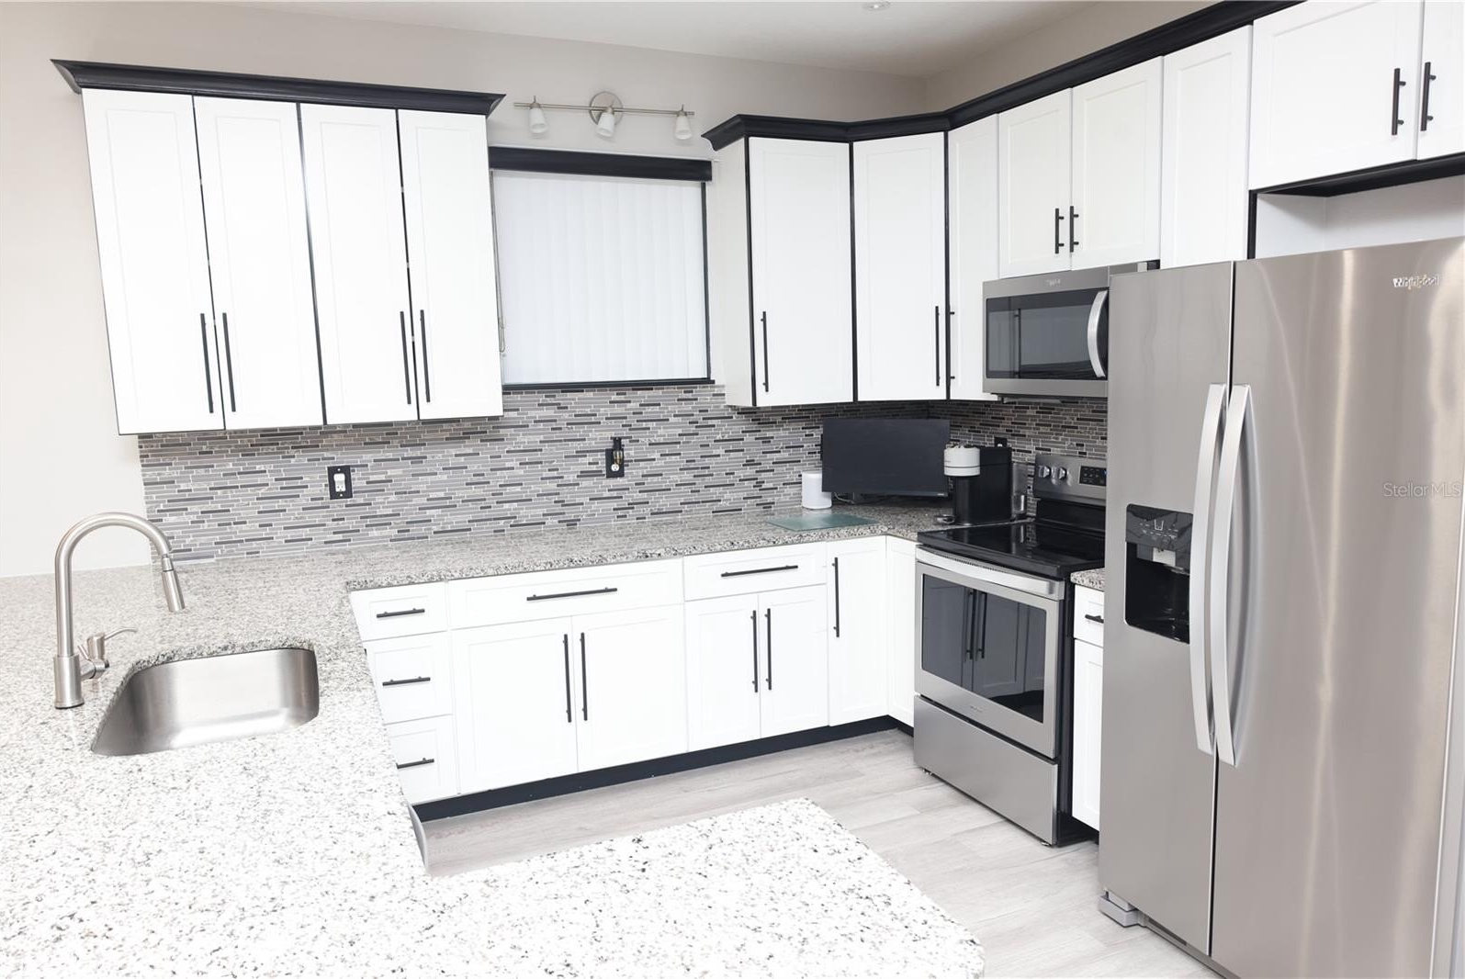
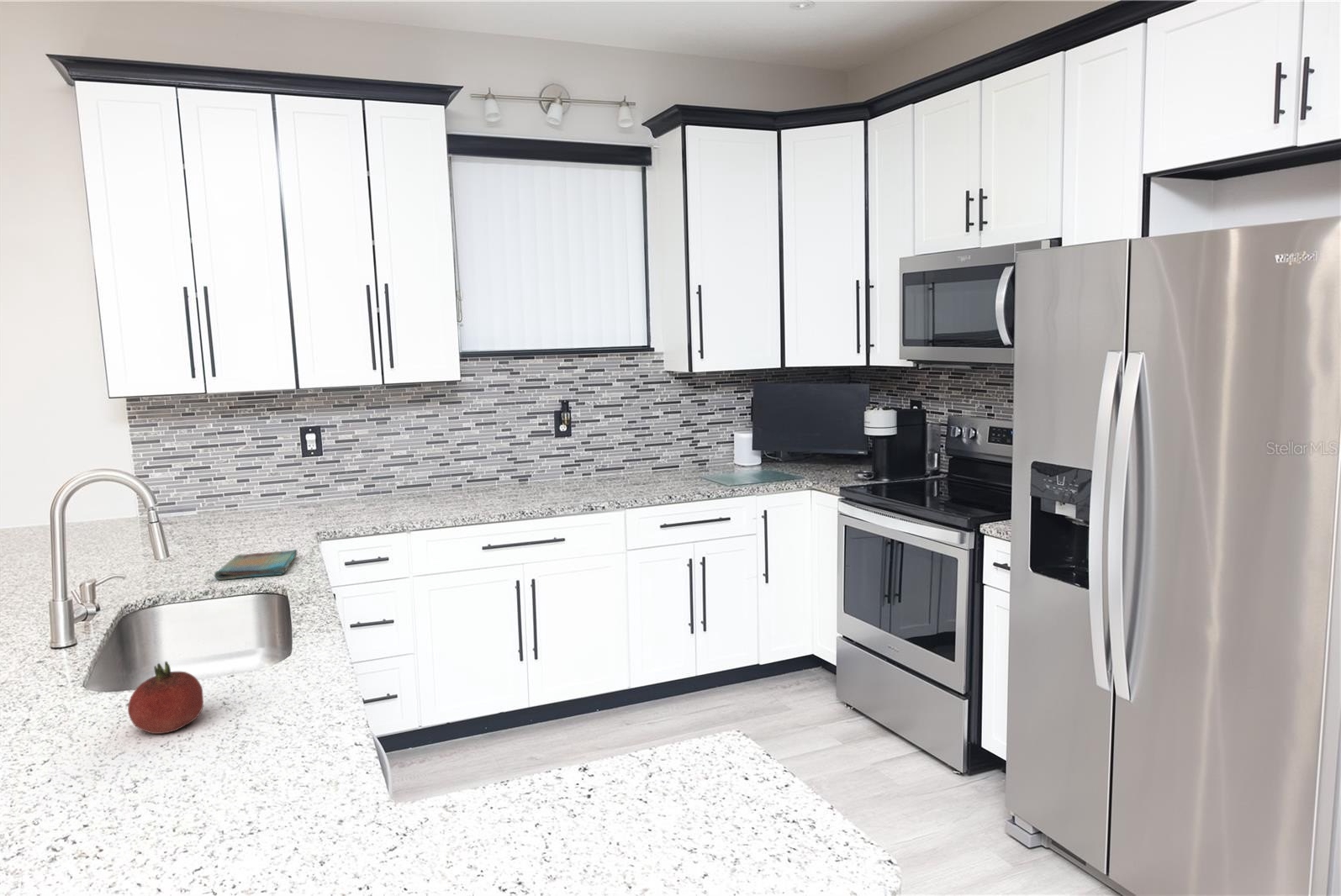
+ dish towel (258, 563)
+ fruit (165, 693)
